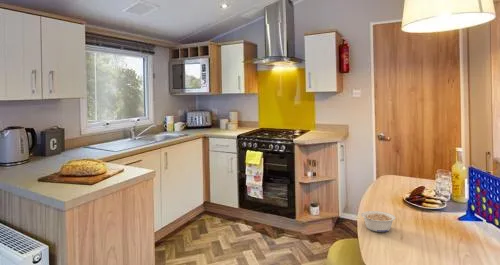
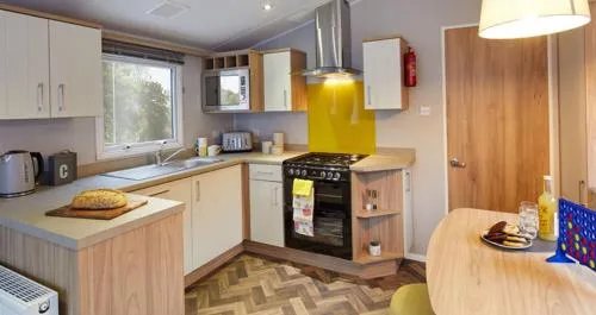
- legume (378, 221)
